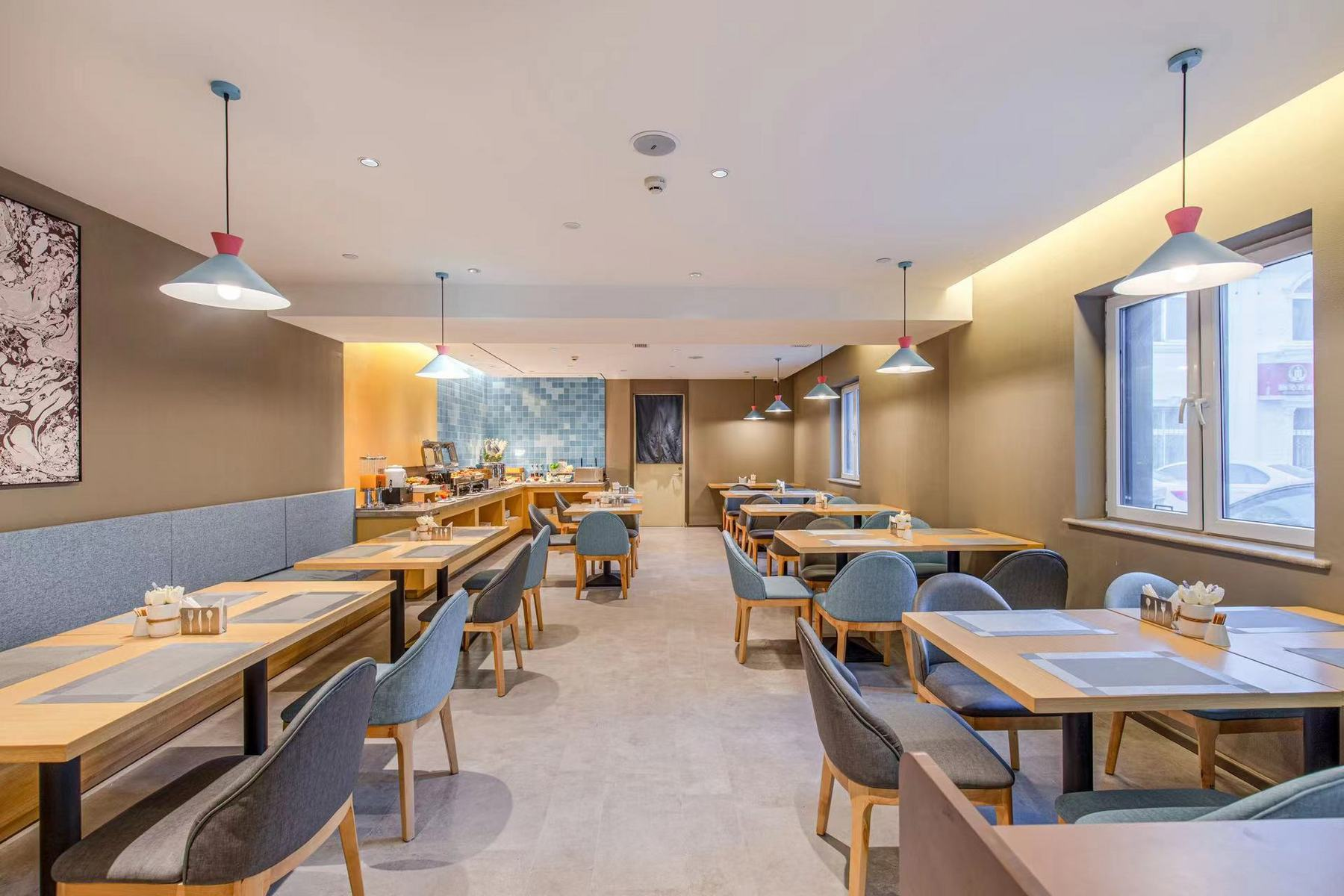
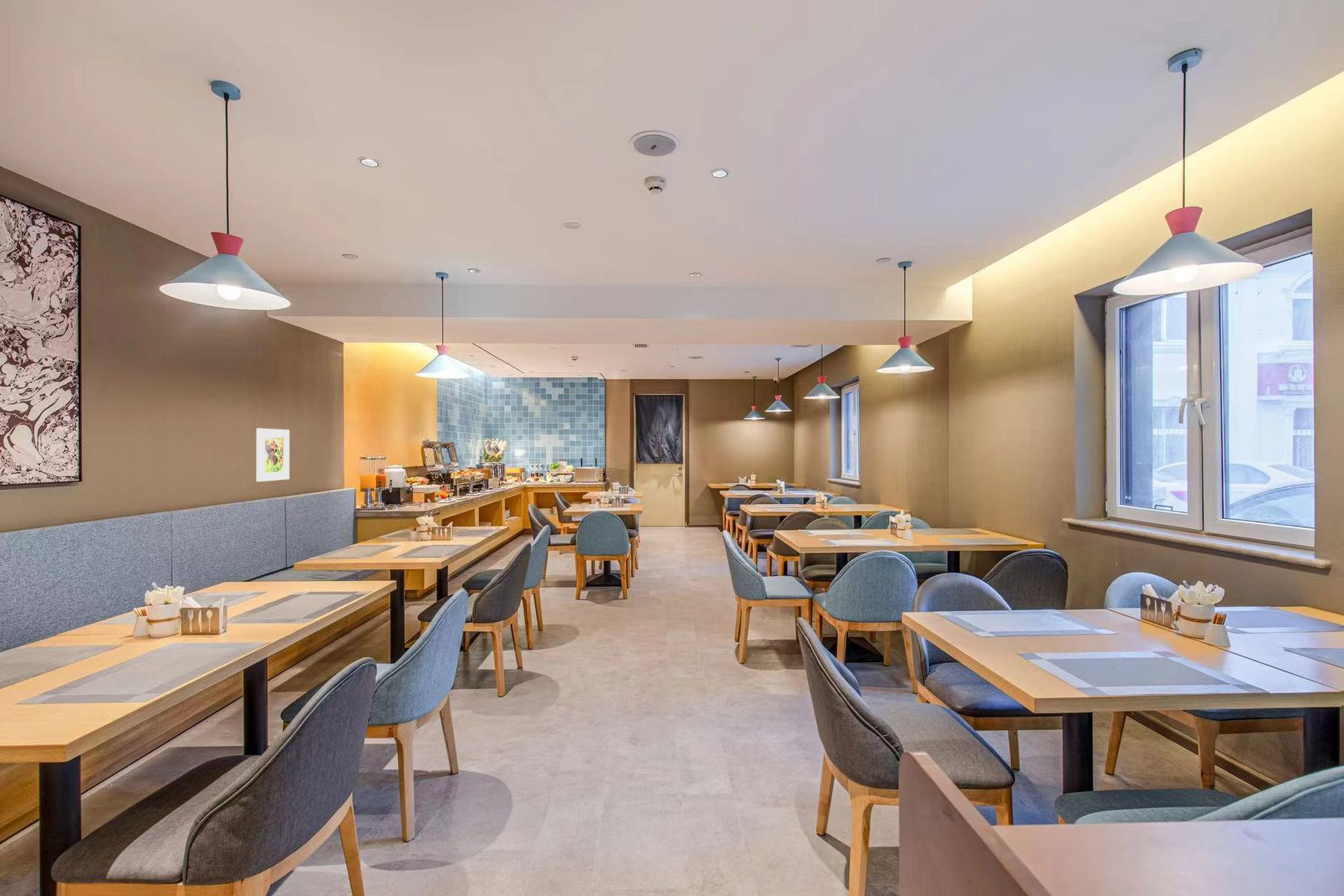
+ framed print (273, 455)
